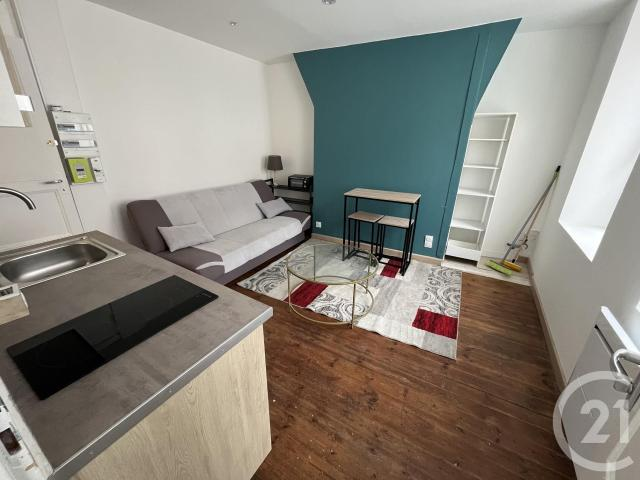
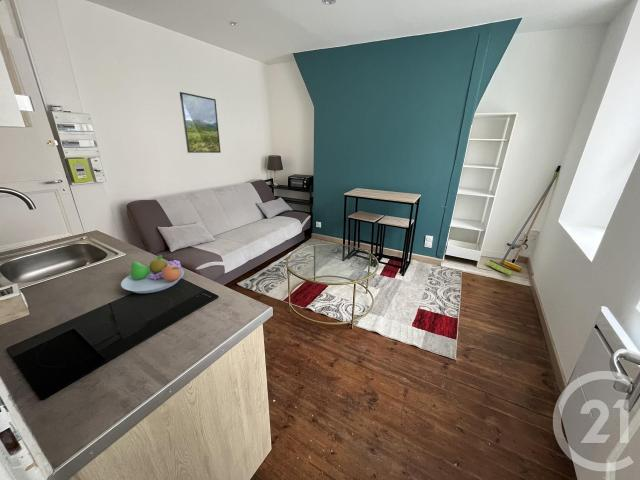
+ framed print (202, 125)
+ fruit bowl (152, 271)
